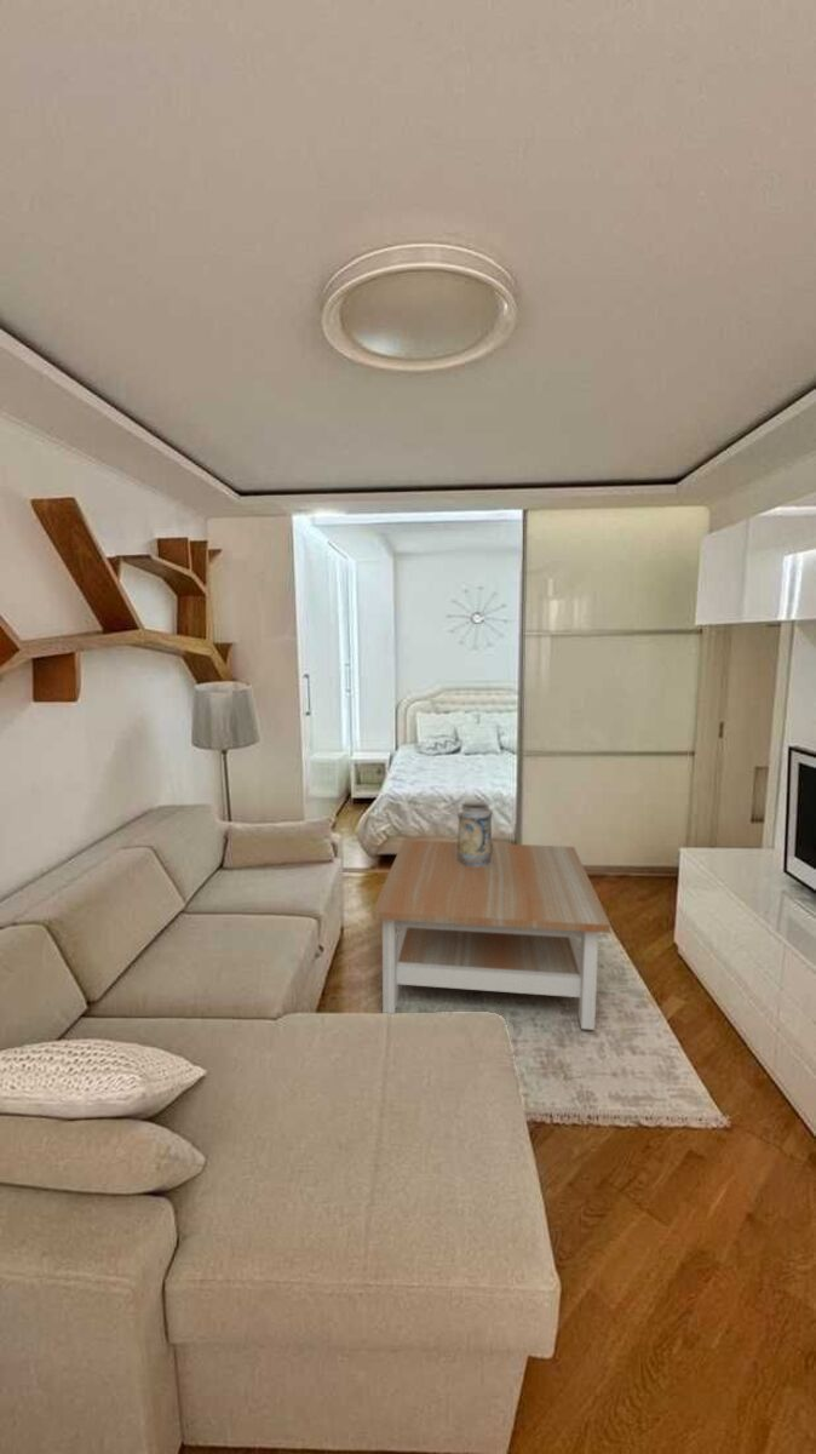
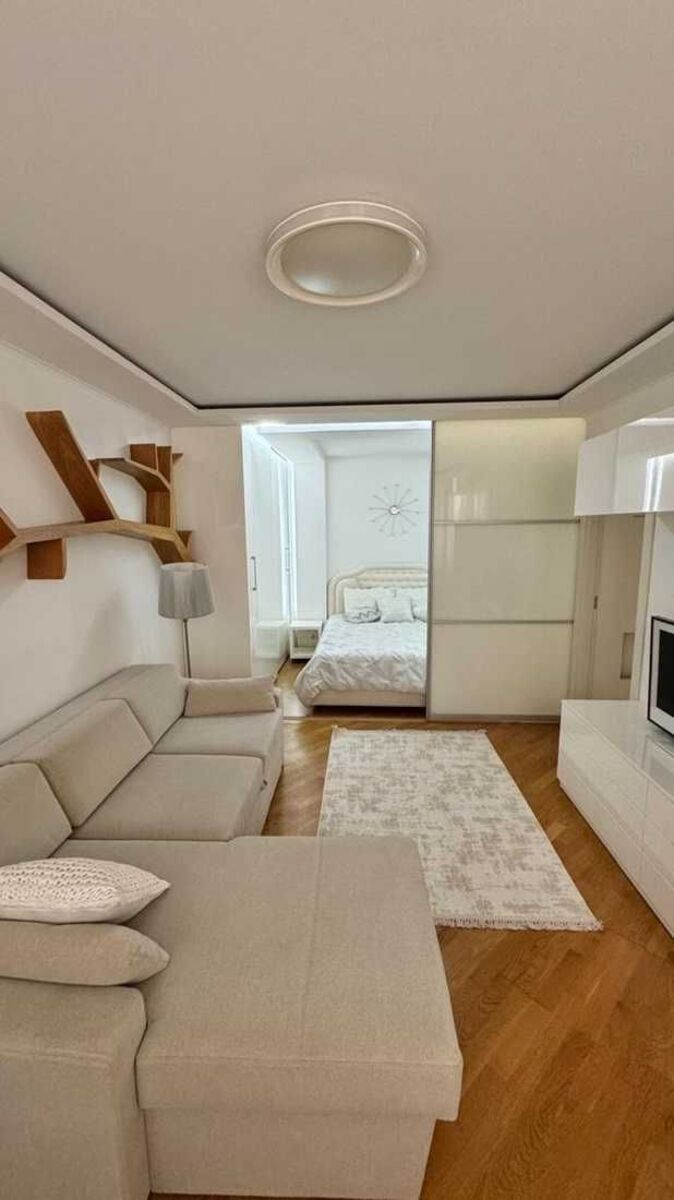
- coffee table (487, 922)
- decorative vase (475, 832)
